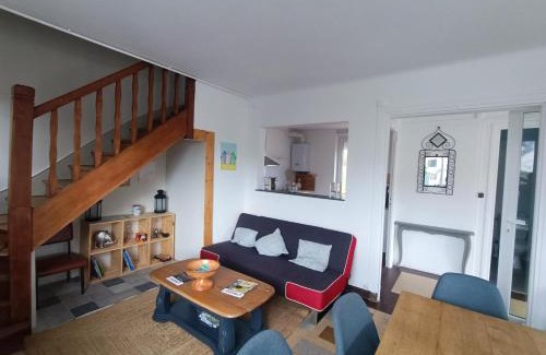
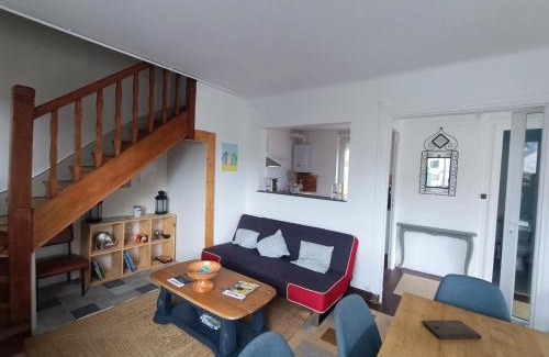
+ cutting board (450, 328)
